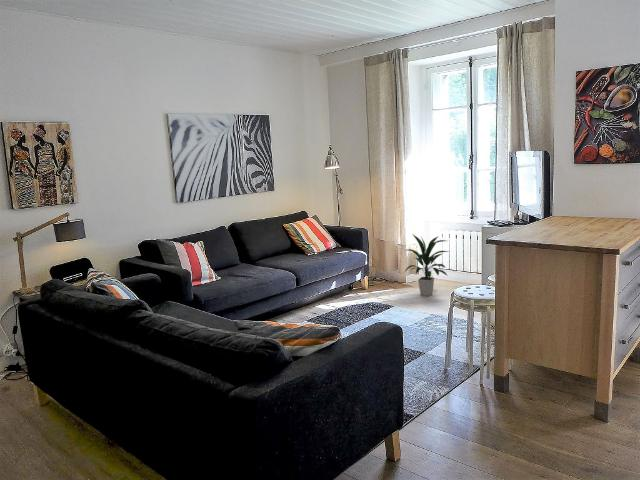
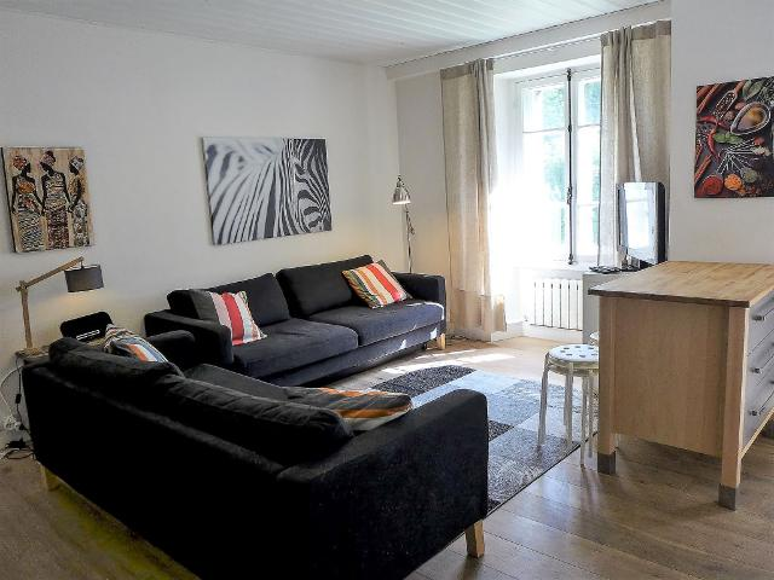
- indoor plant (427, 263)
